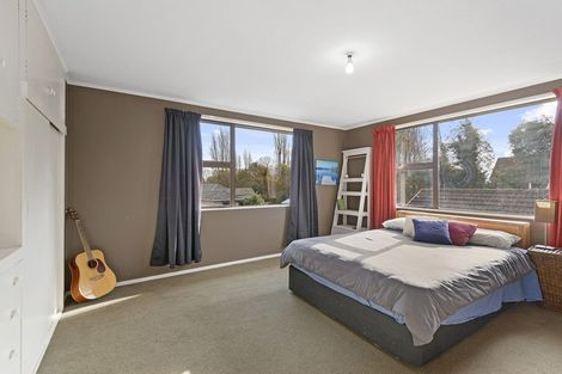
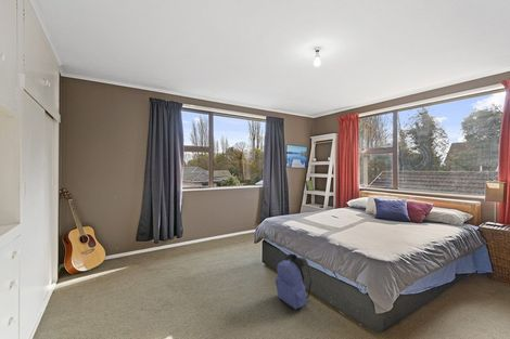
+ backpack (295, 277)
